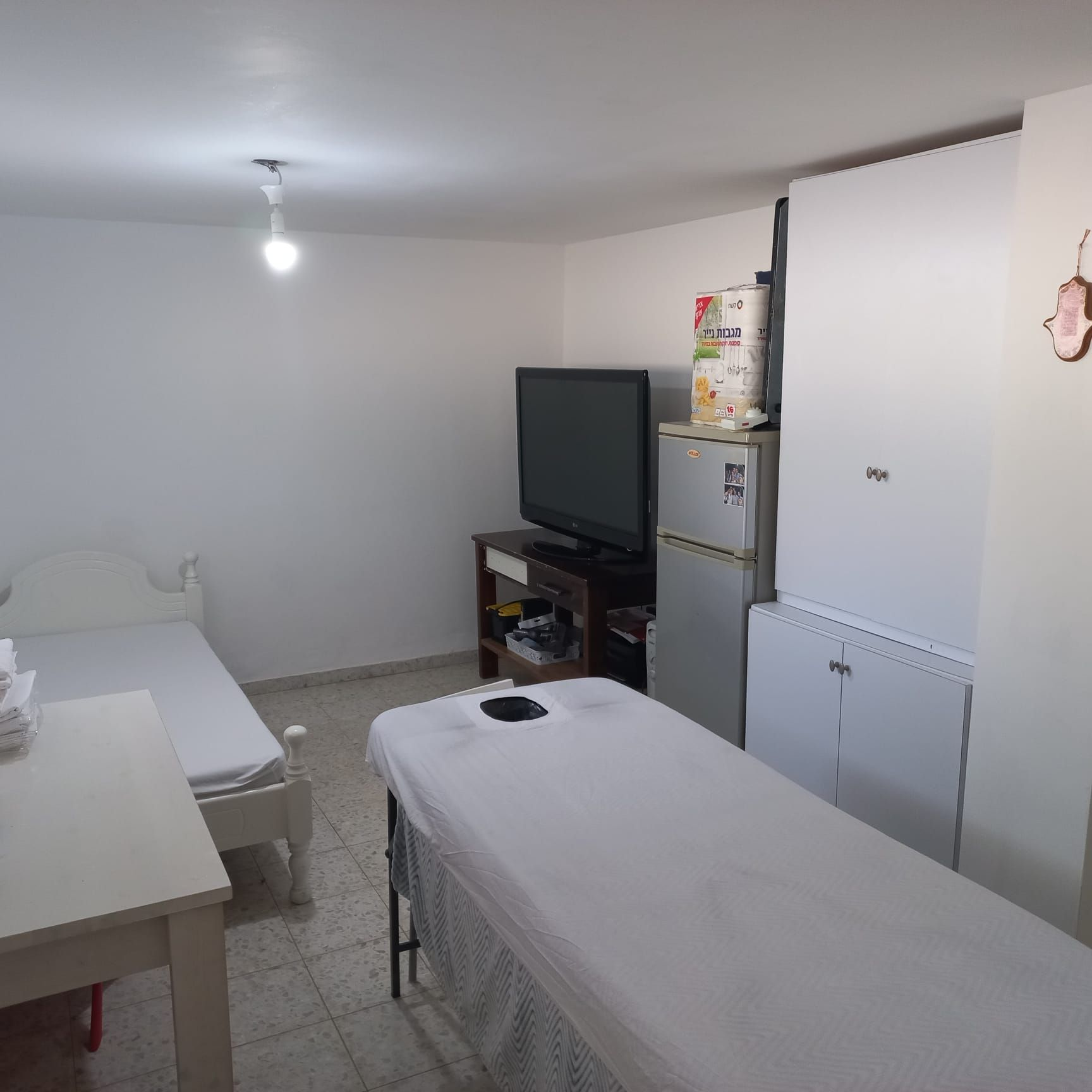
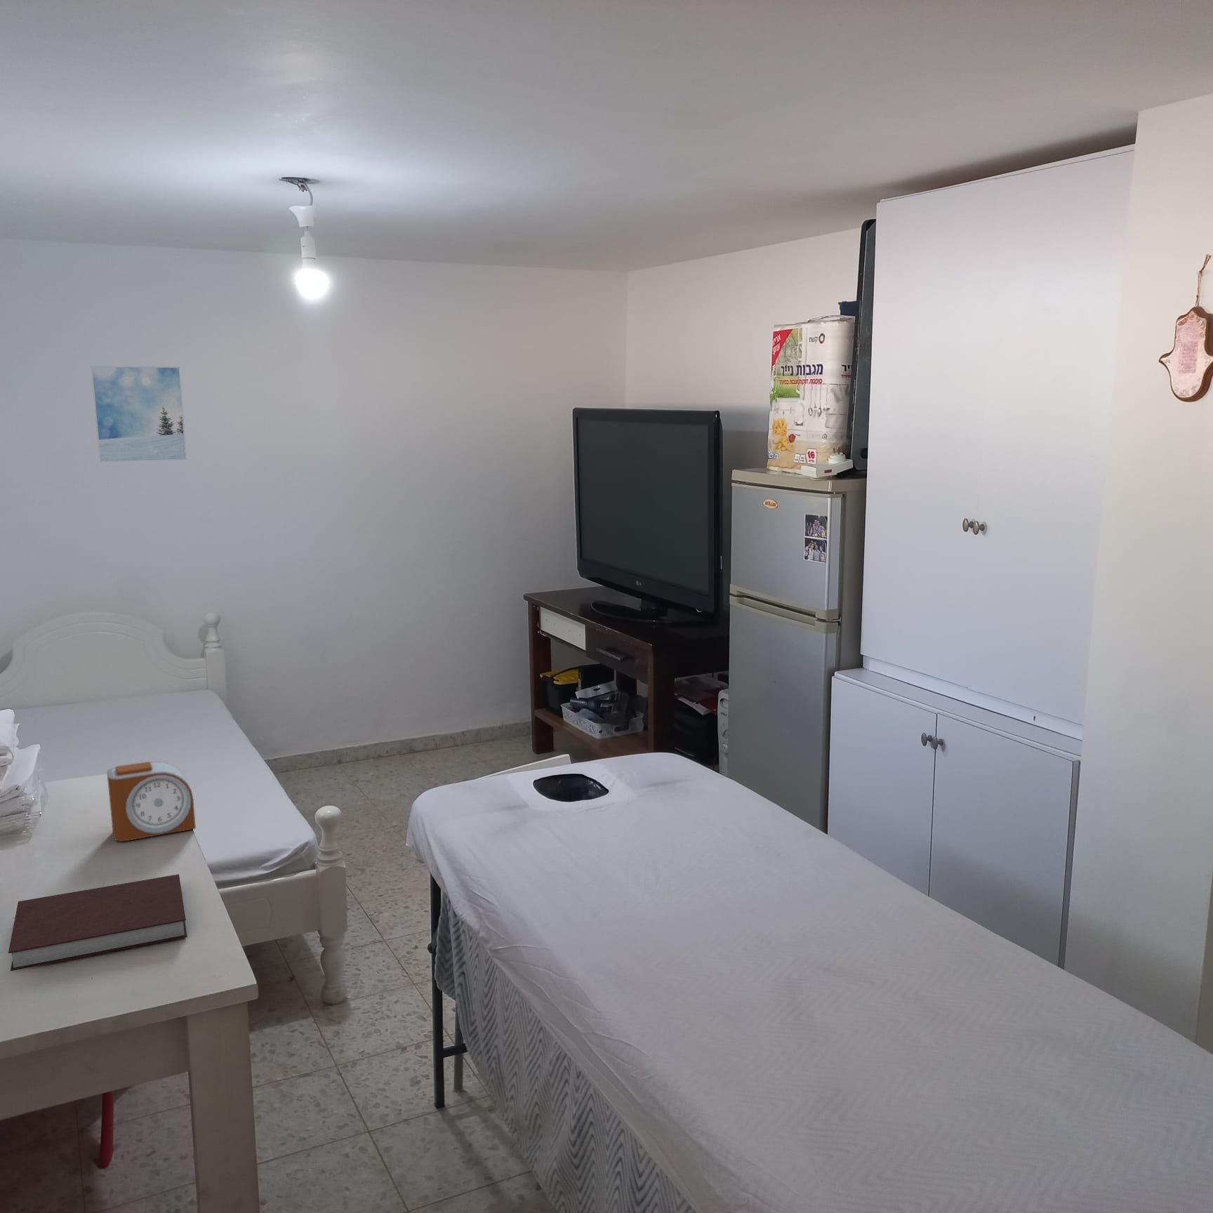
+ notebook (101, 919)
+ alarm clock (151, 796)
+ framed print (140, 413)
